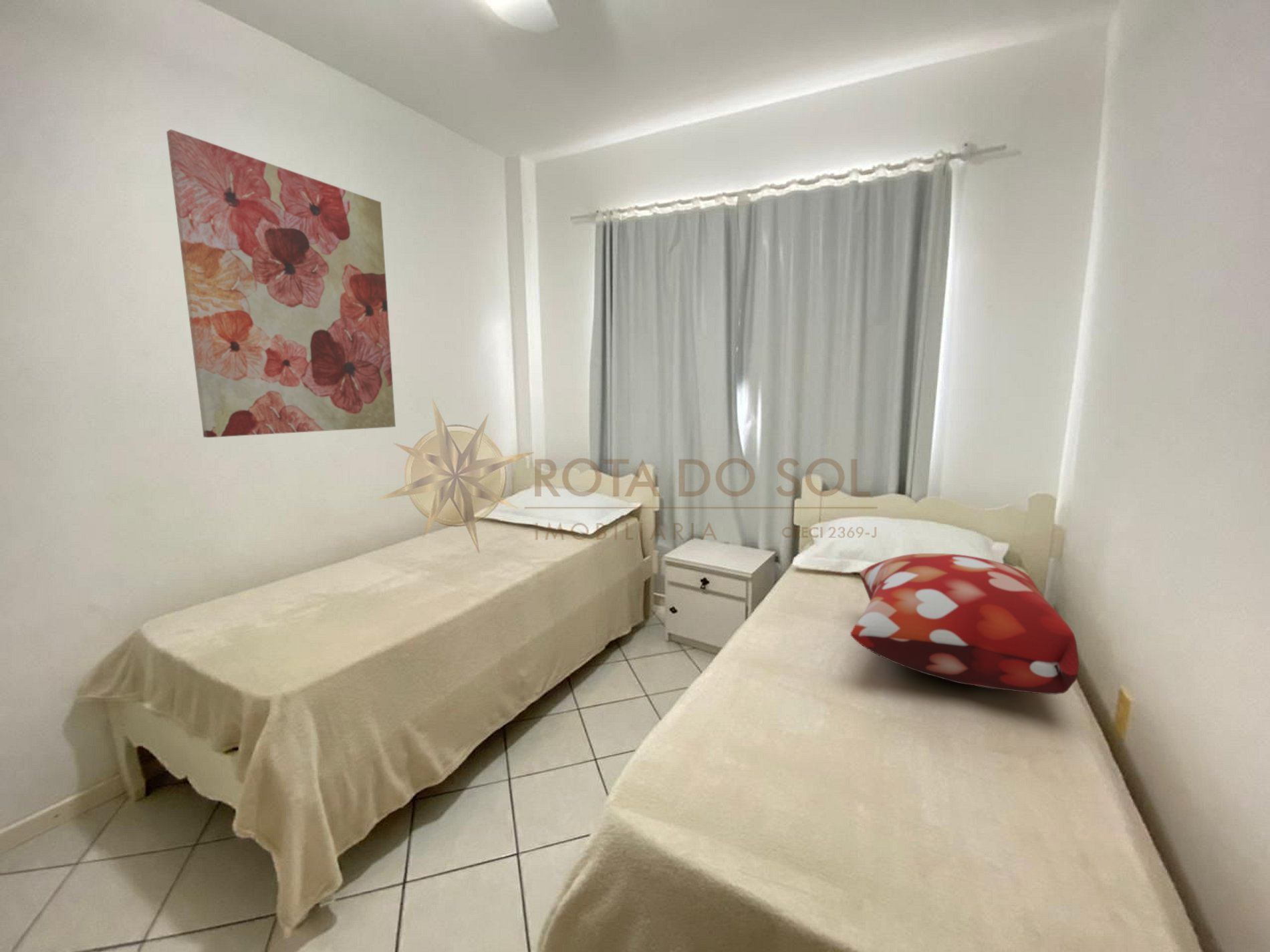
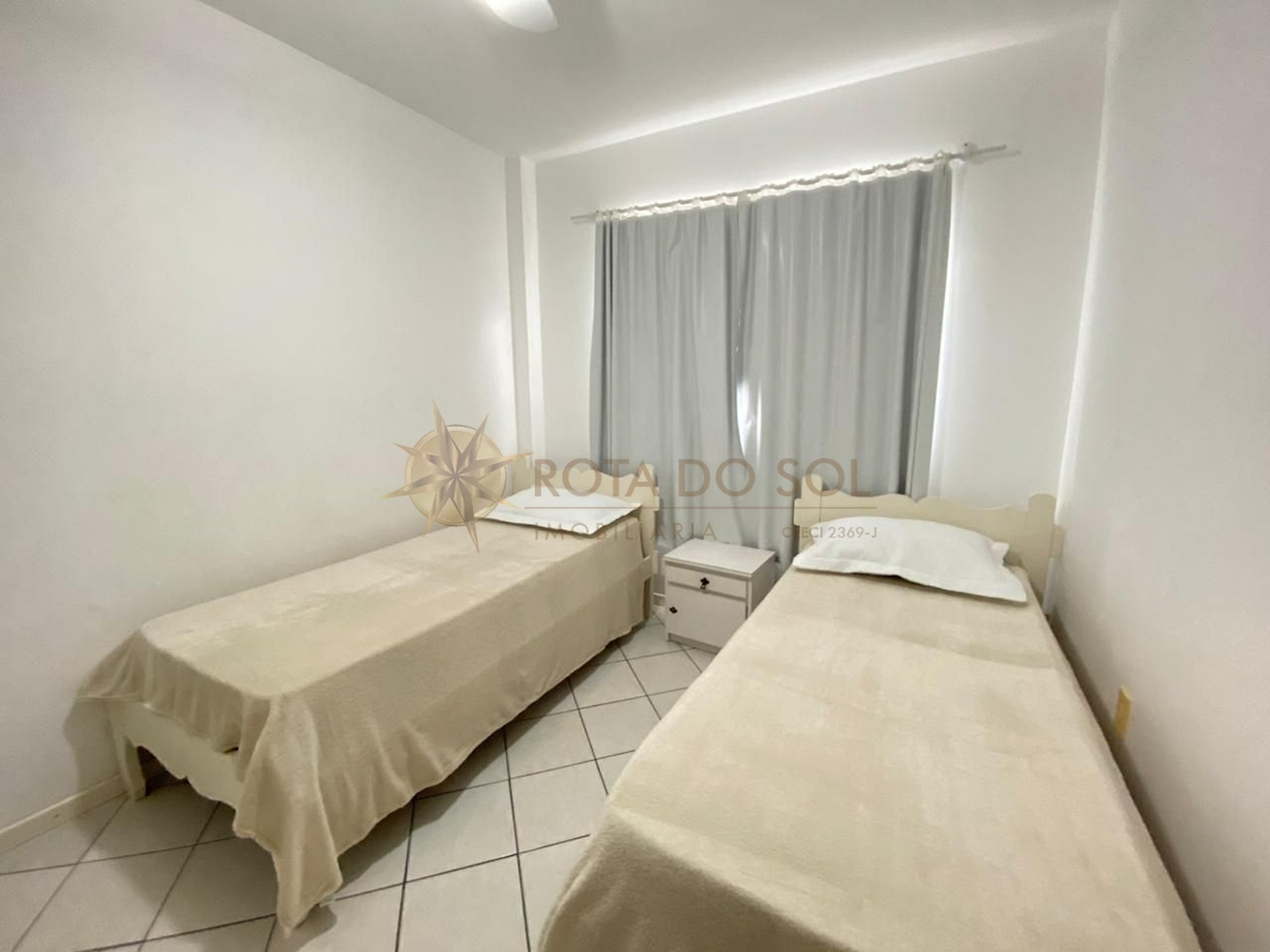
- wall art (302, 306)
- decorative pillow (946, 612)
